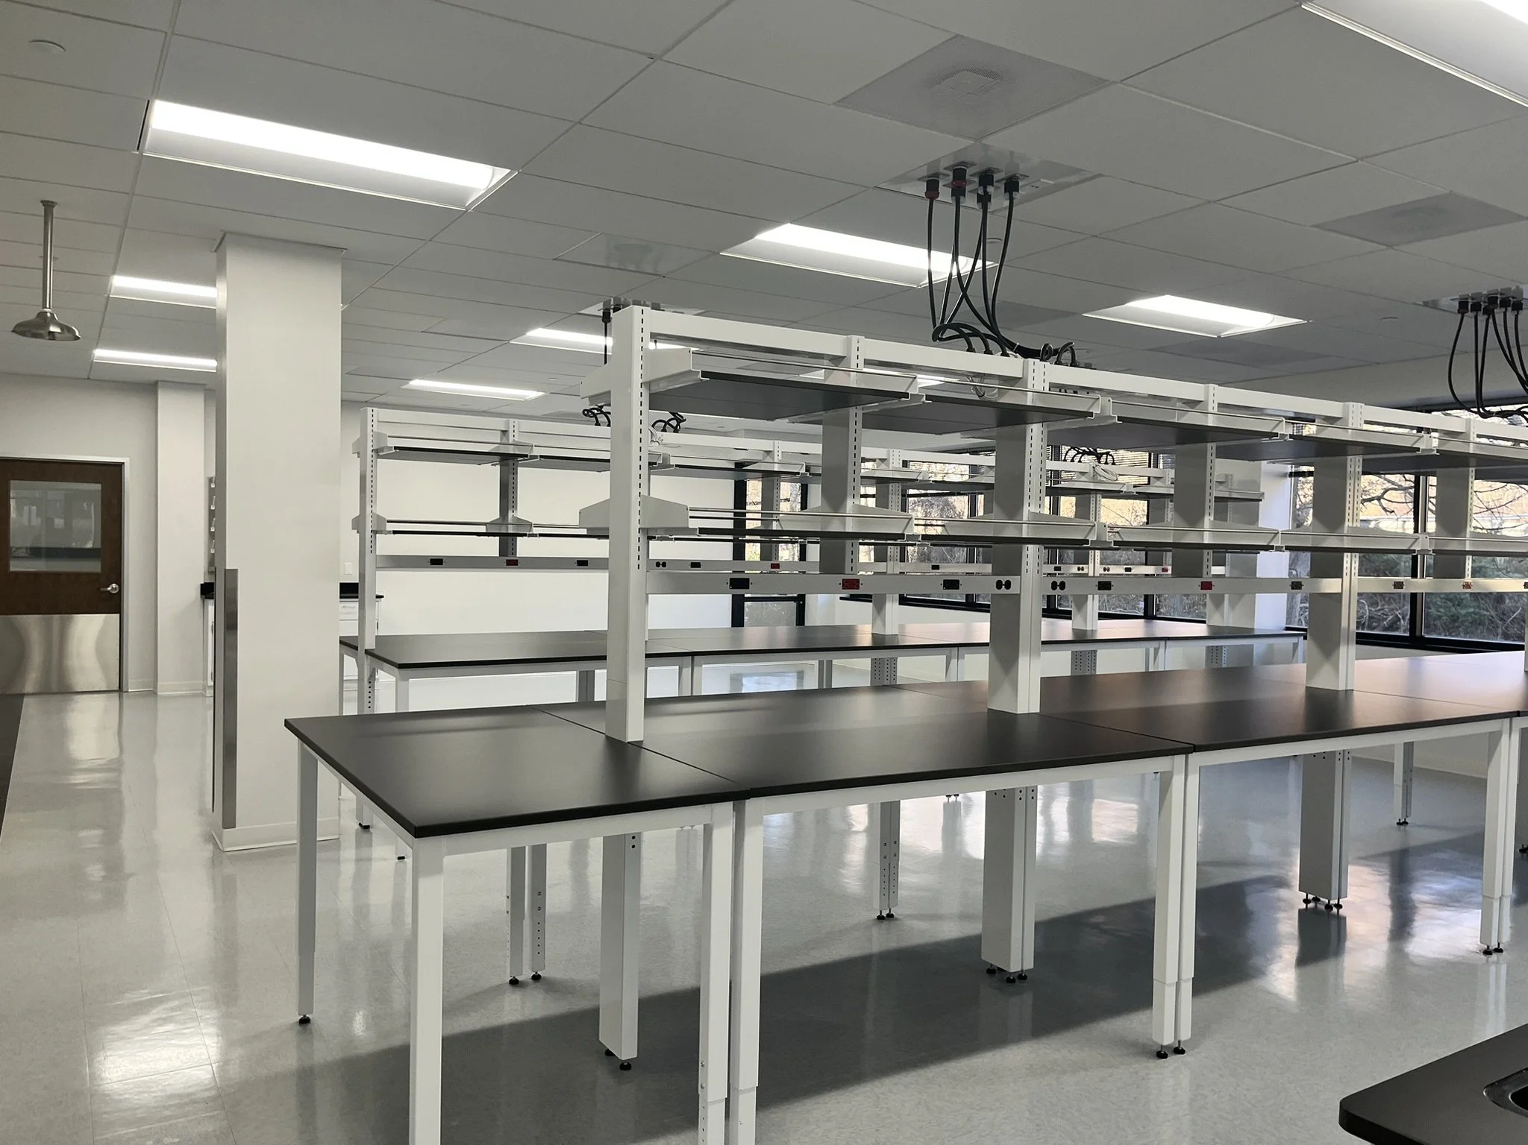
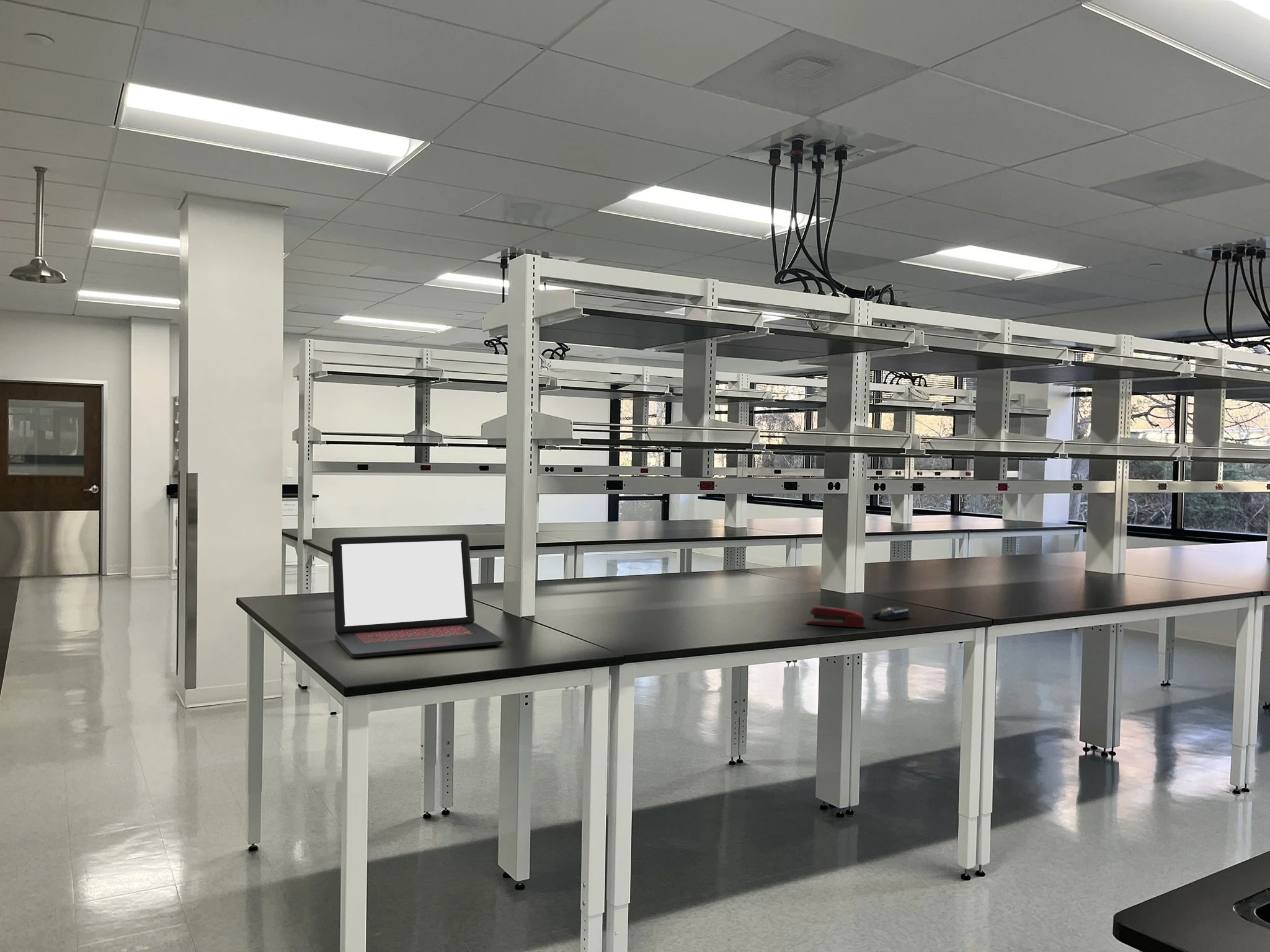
+ computer mouse (891, 612)
+ stapler (836, 616)
+ laptop (416, 591)
